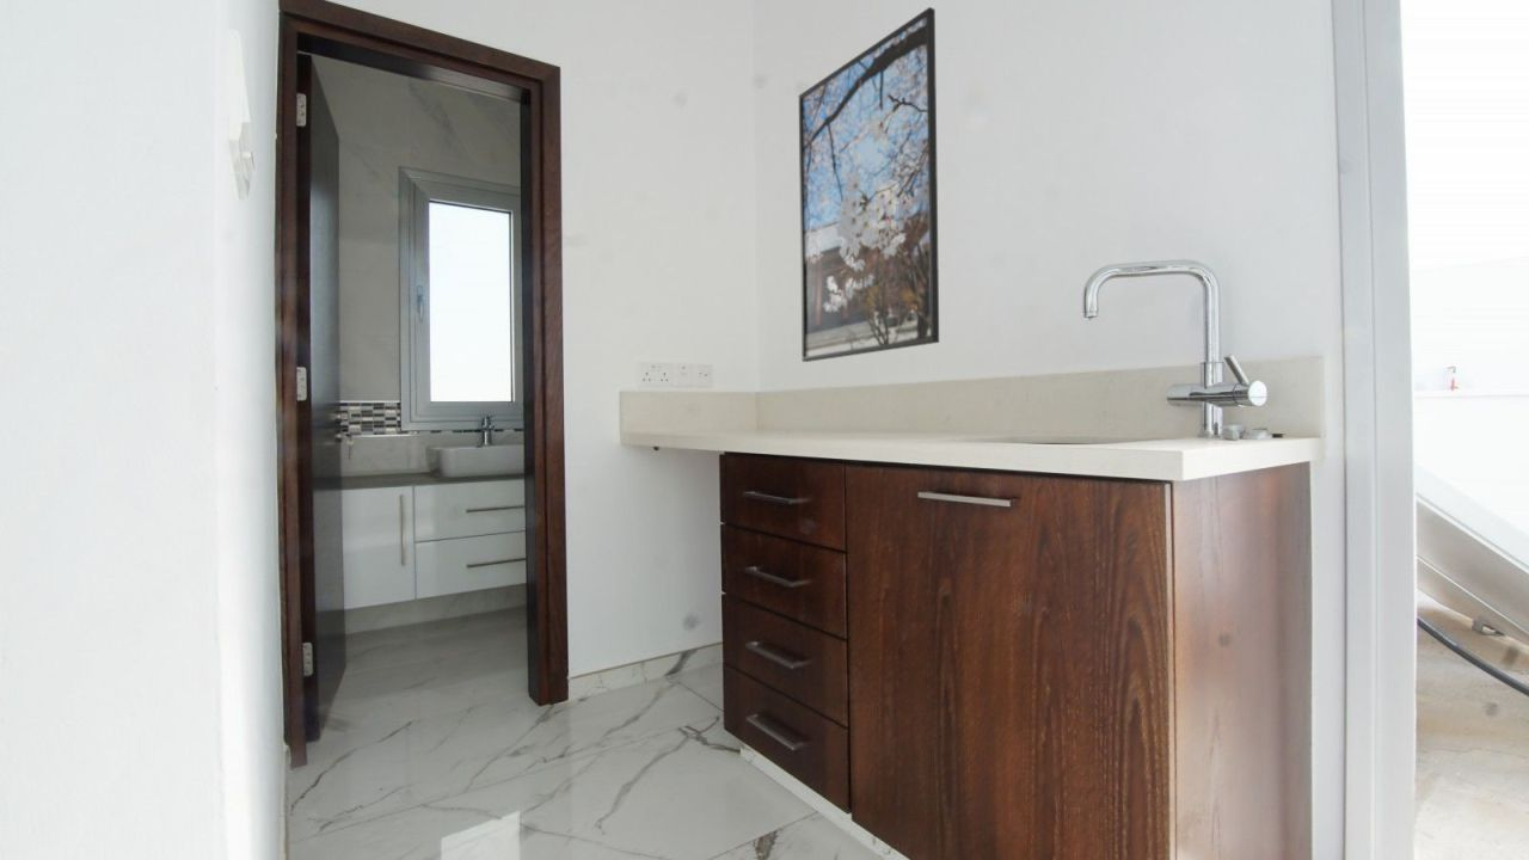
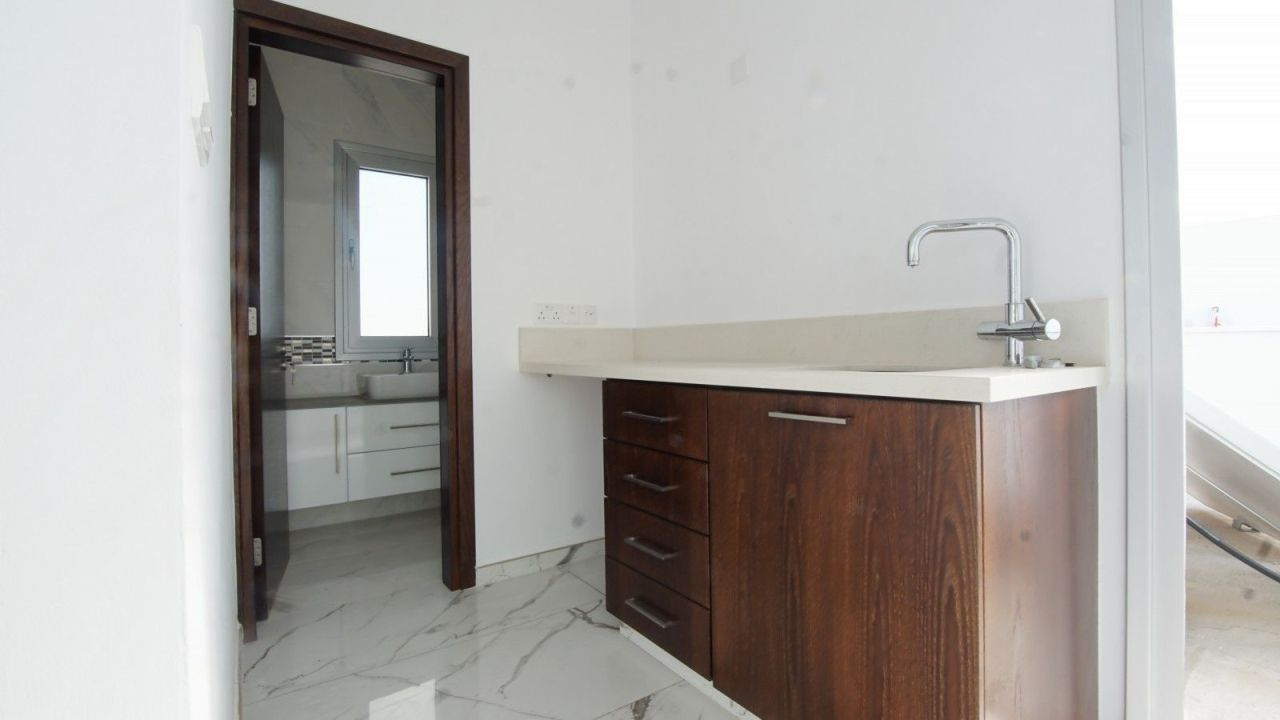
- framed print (860, 204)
